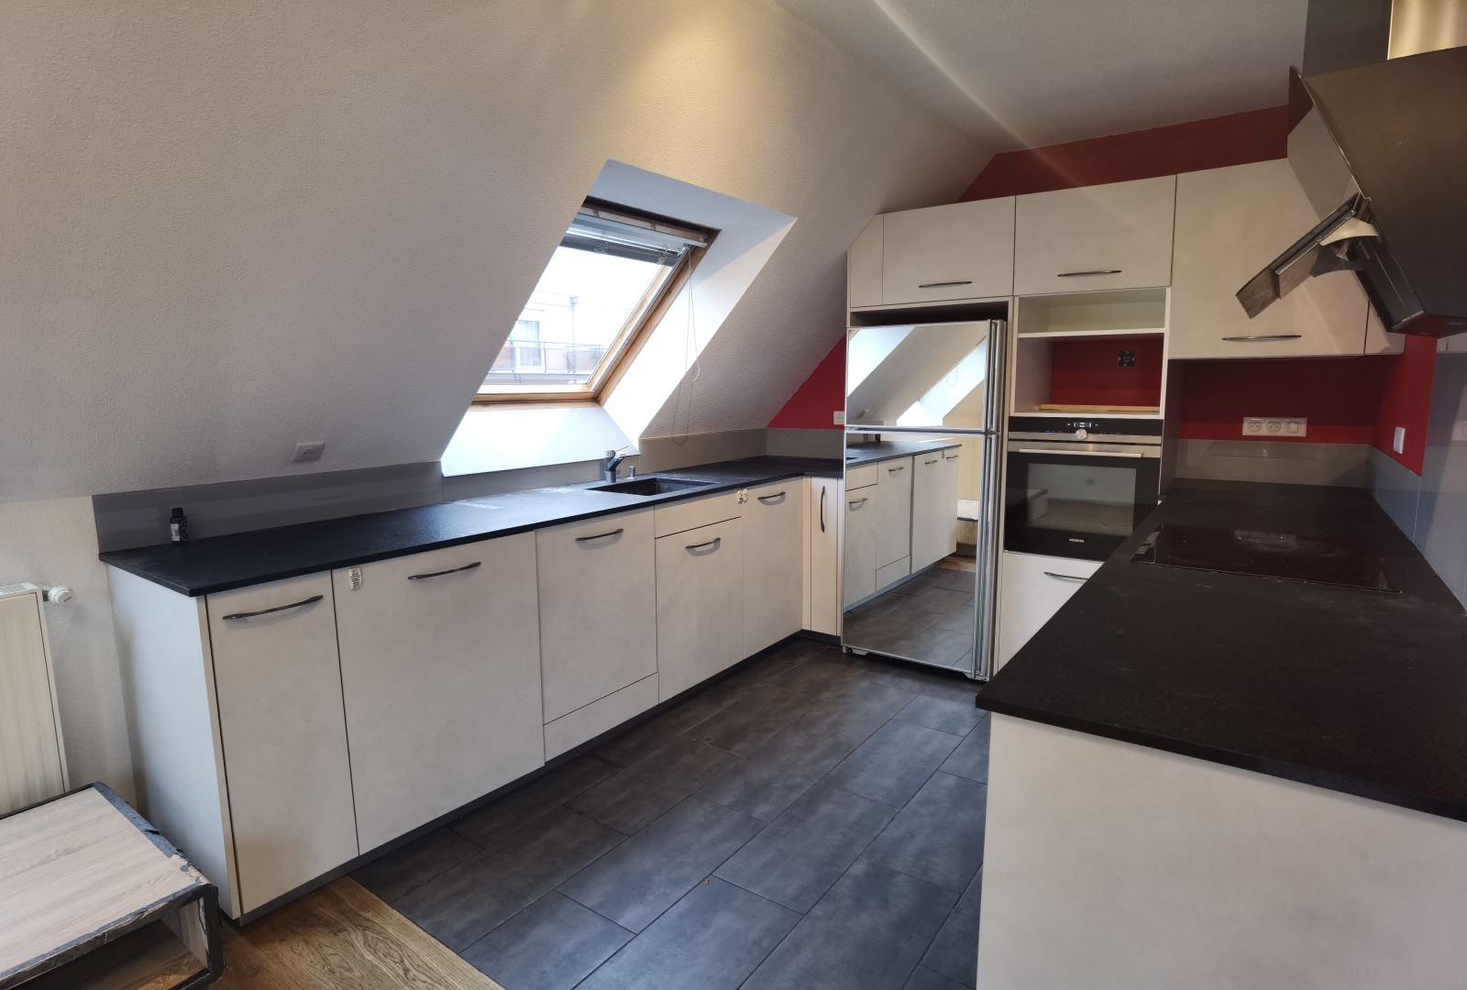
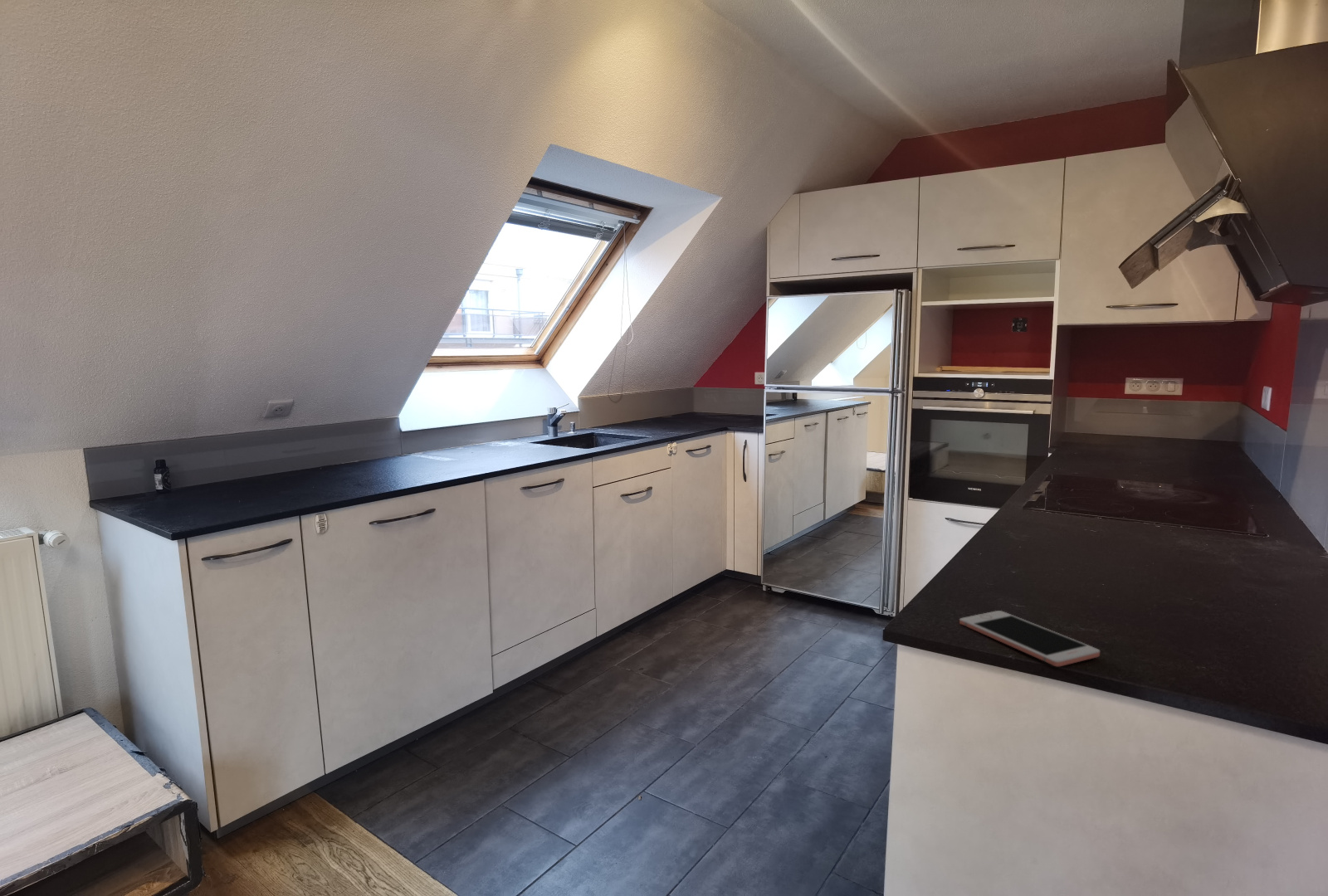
+ cell phone (1025, 635)
